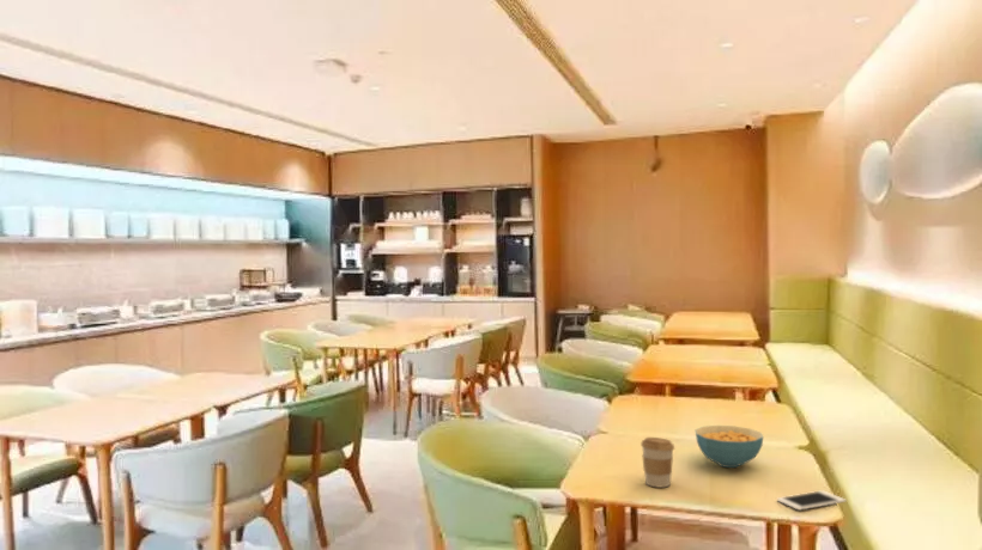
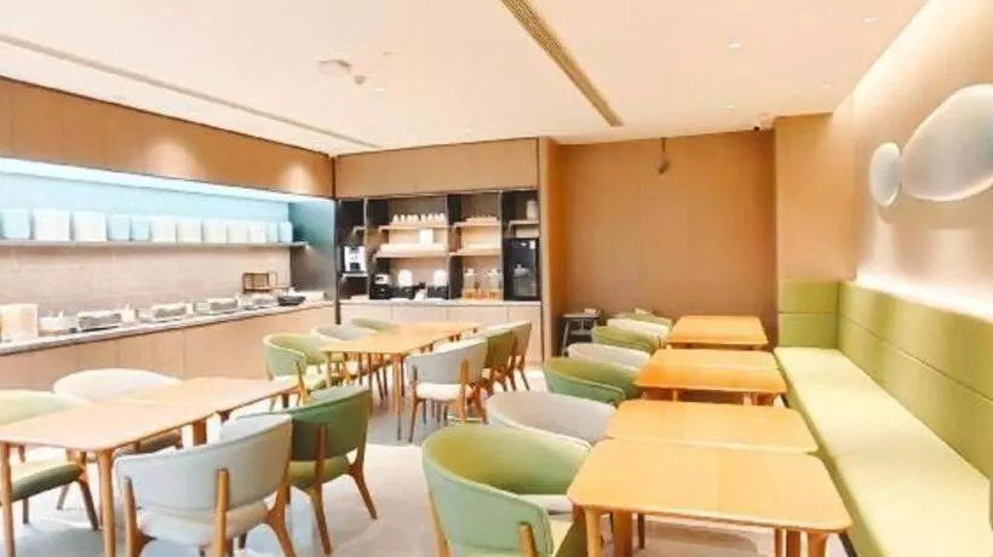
- coffee cup (657, 460)
- cell phone (811, 500)
- cereal bowl (728, 448)
